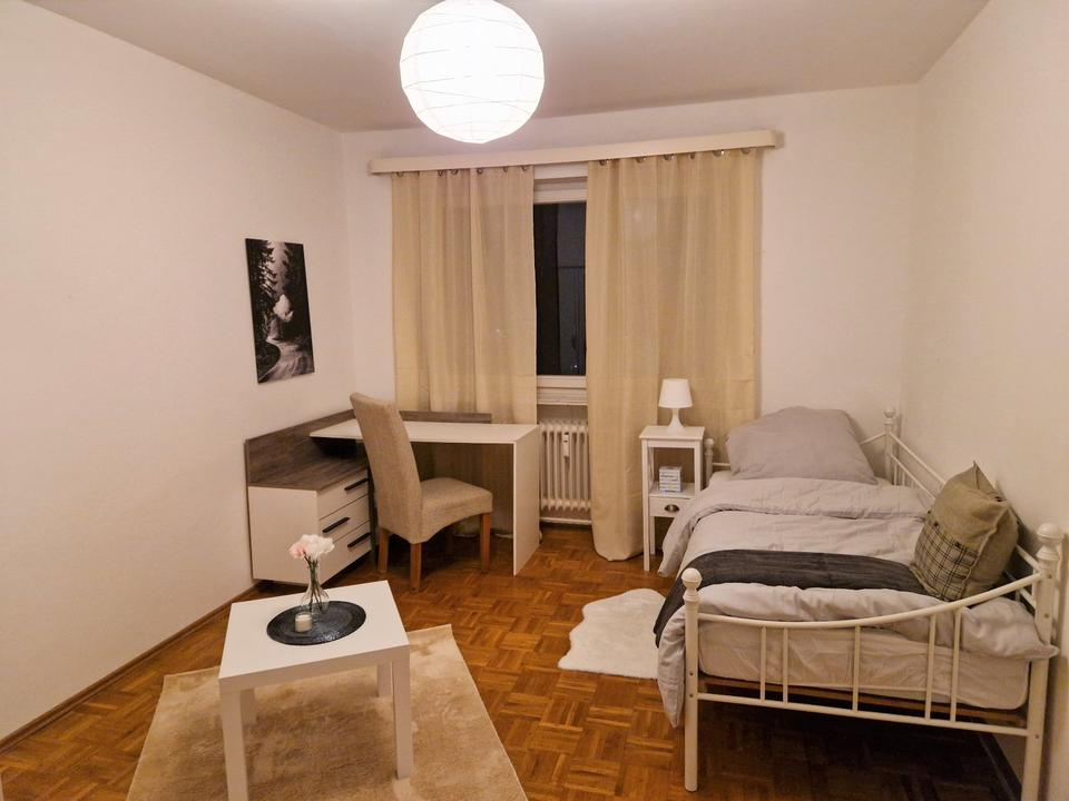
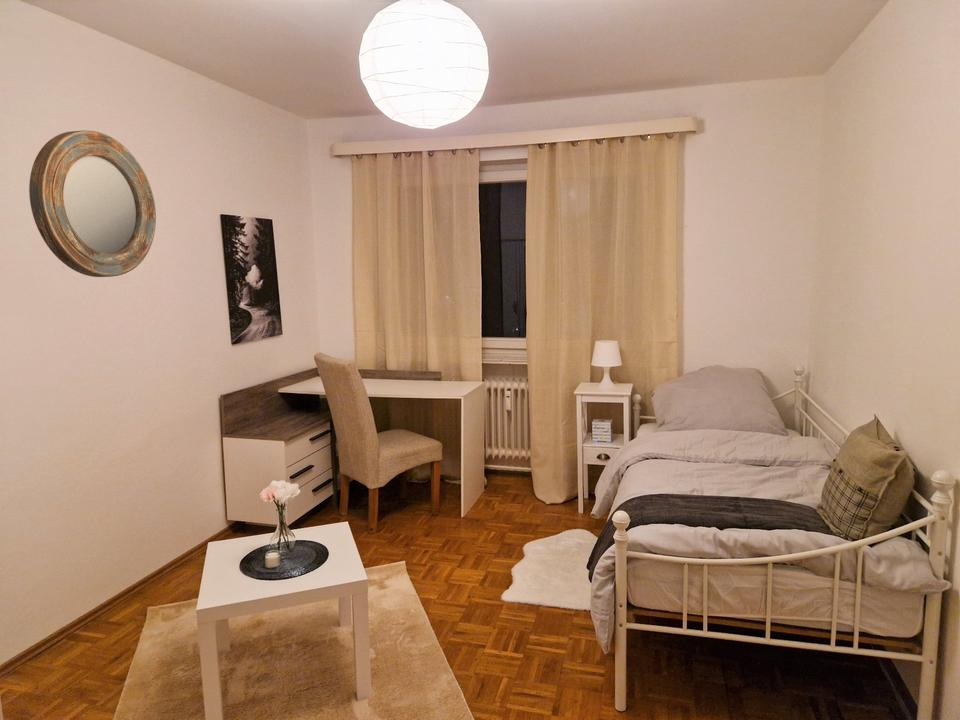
+ home mirror (99, 205)
